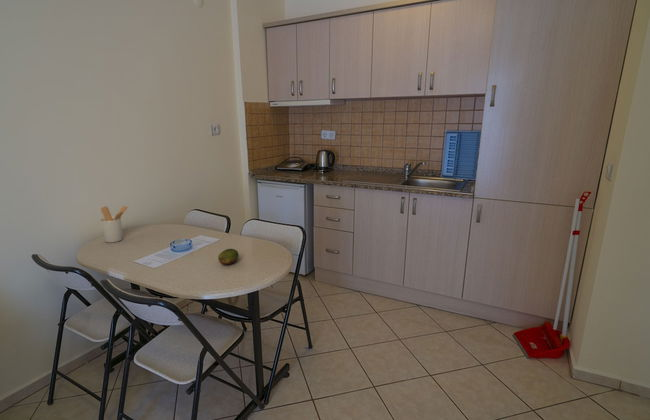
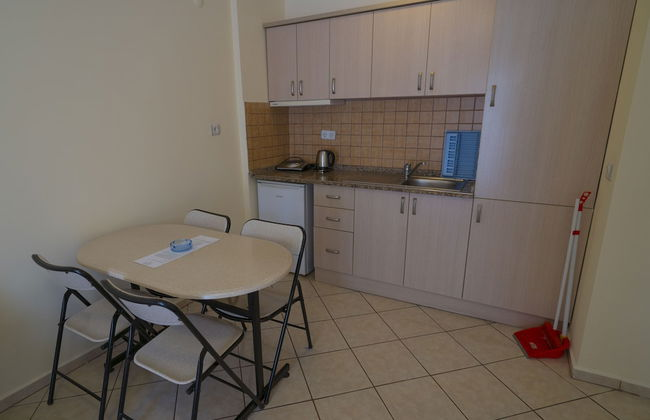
- utensil holder (116, 223)
- fruit (229, 256)
